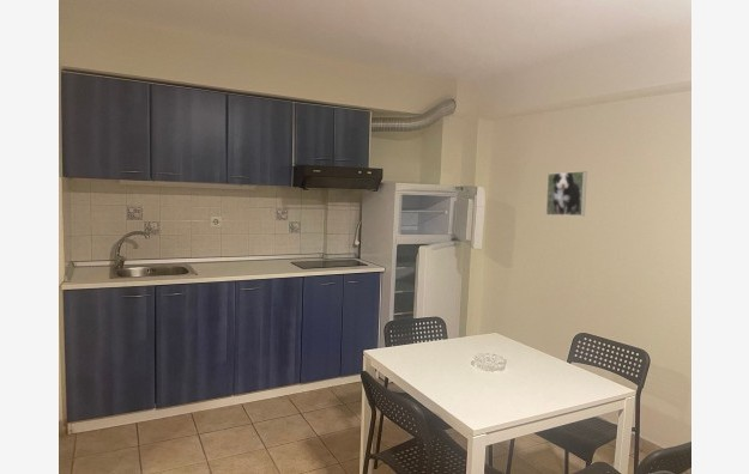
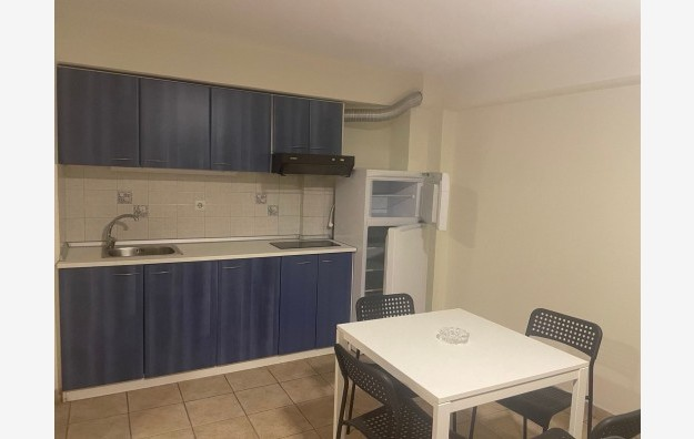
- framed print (564, 194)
